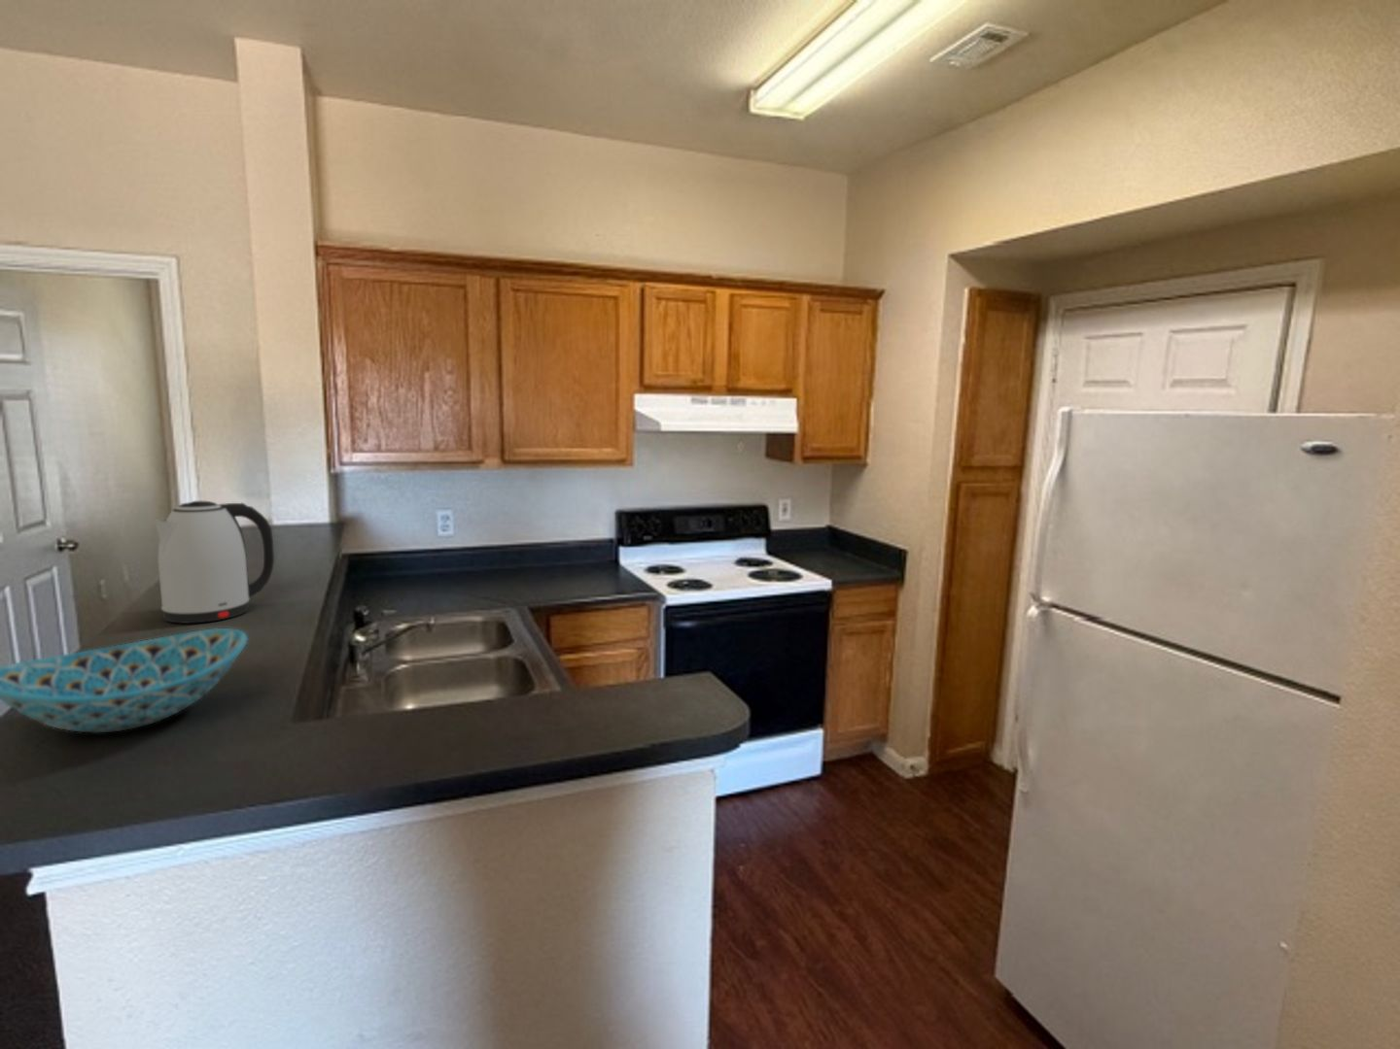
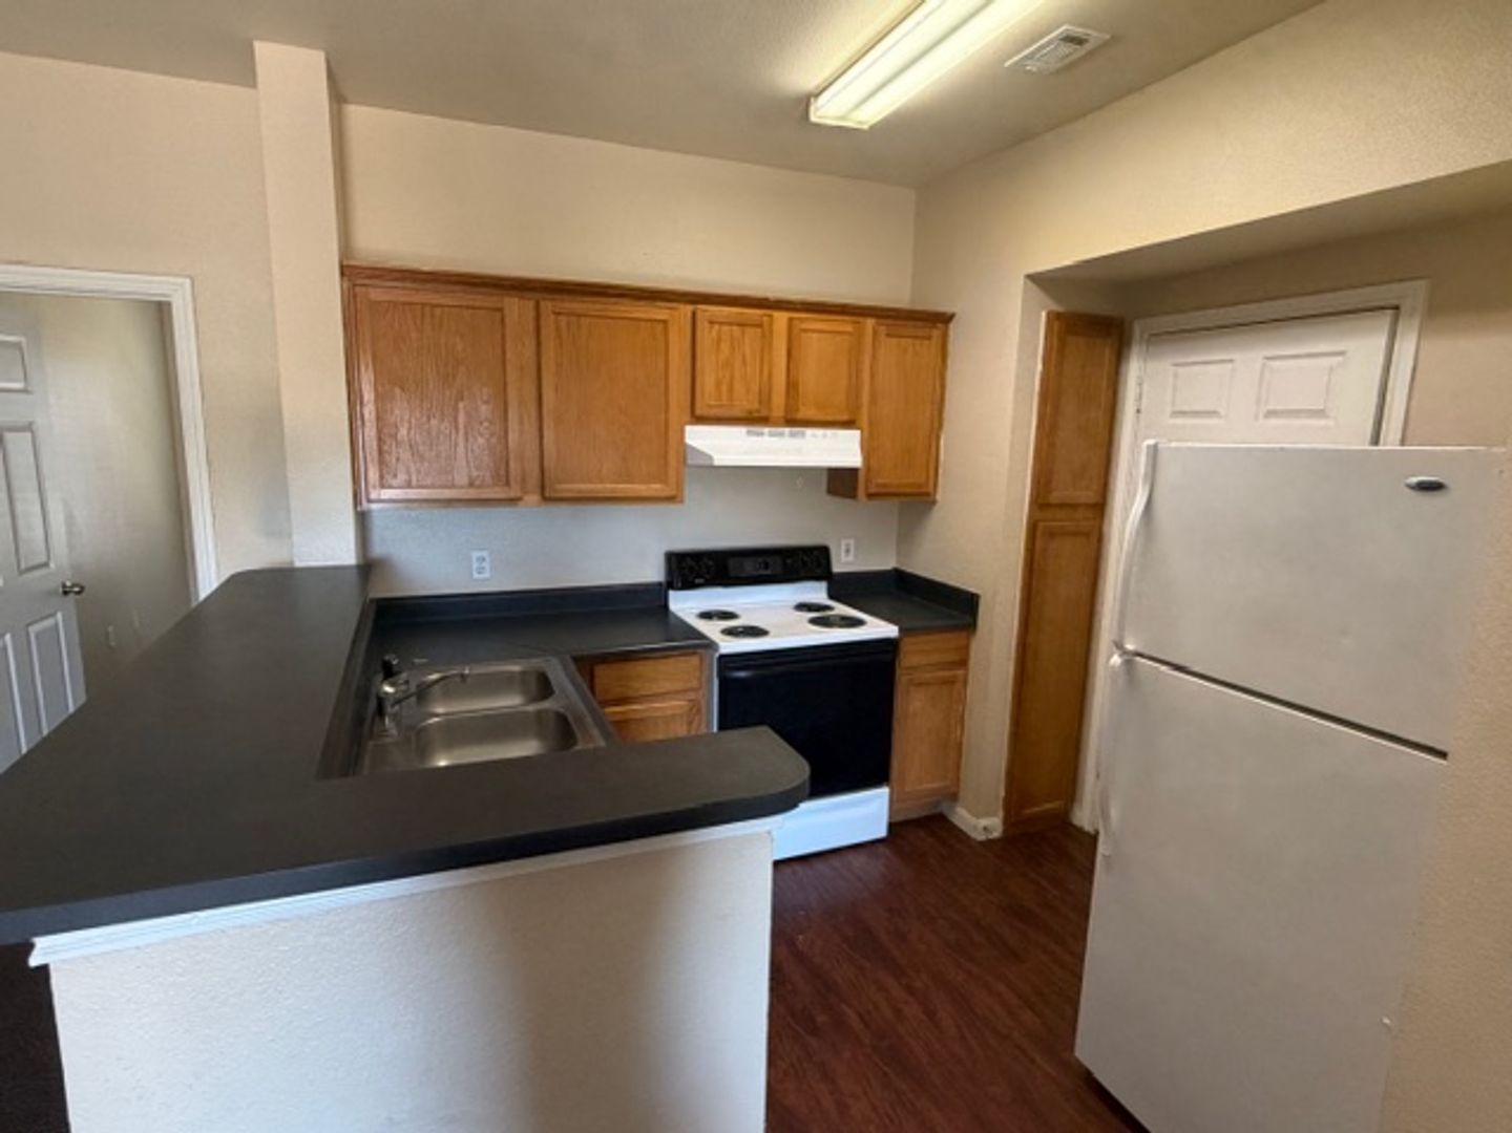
- kettle (218, 555)
- bowl (128, 685)
